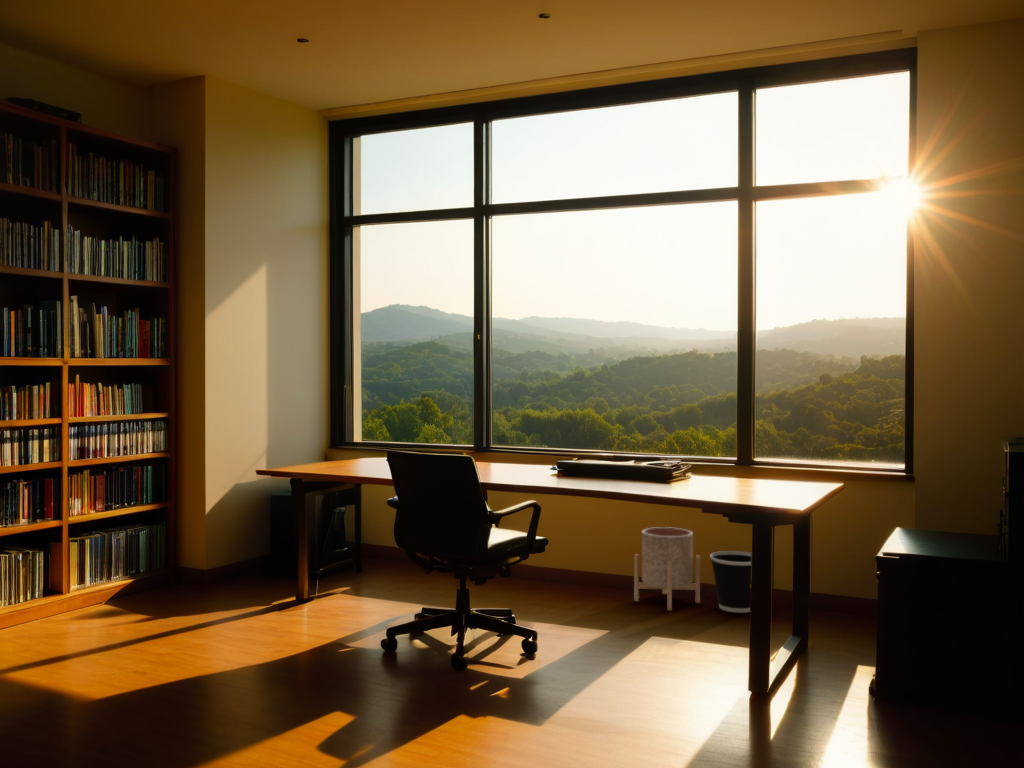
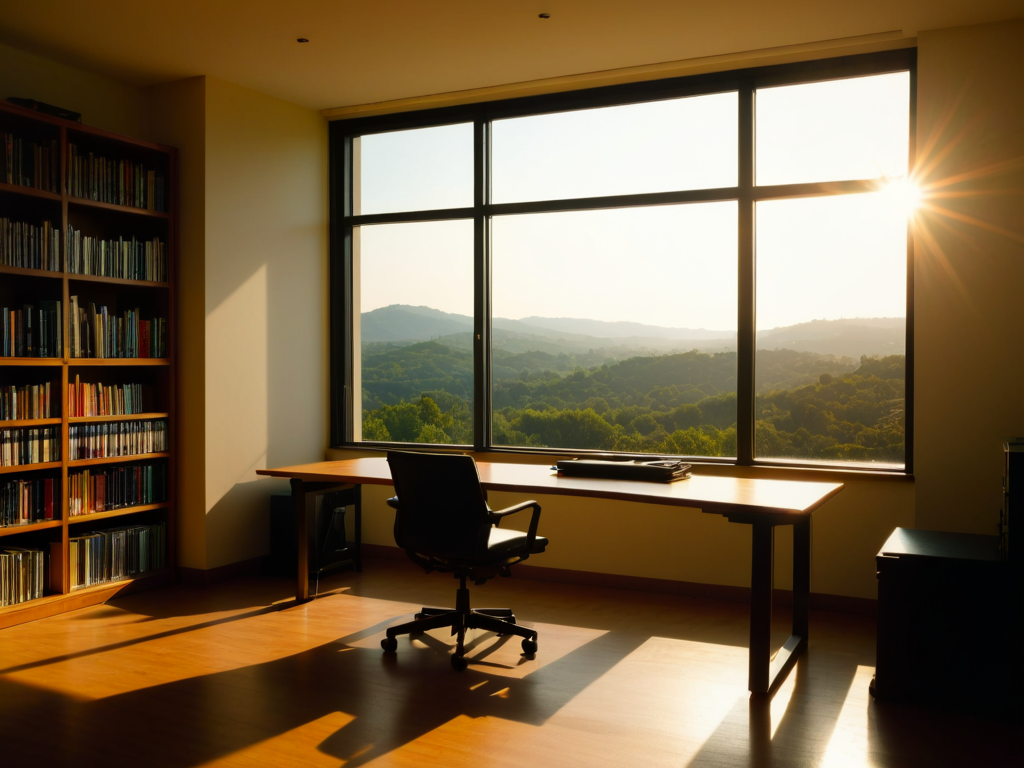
- wastebasket (736, 582)
- planter (667, 566)
